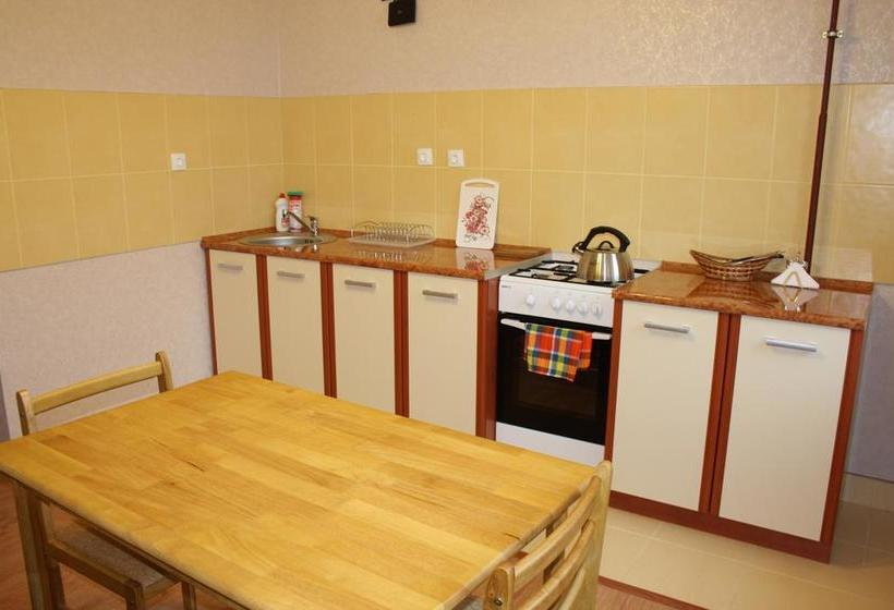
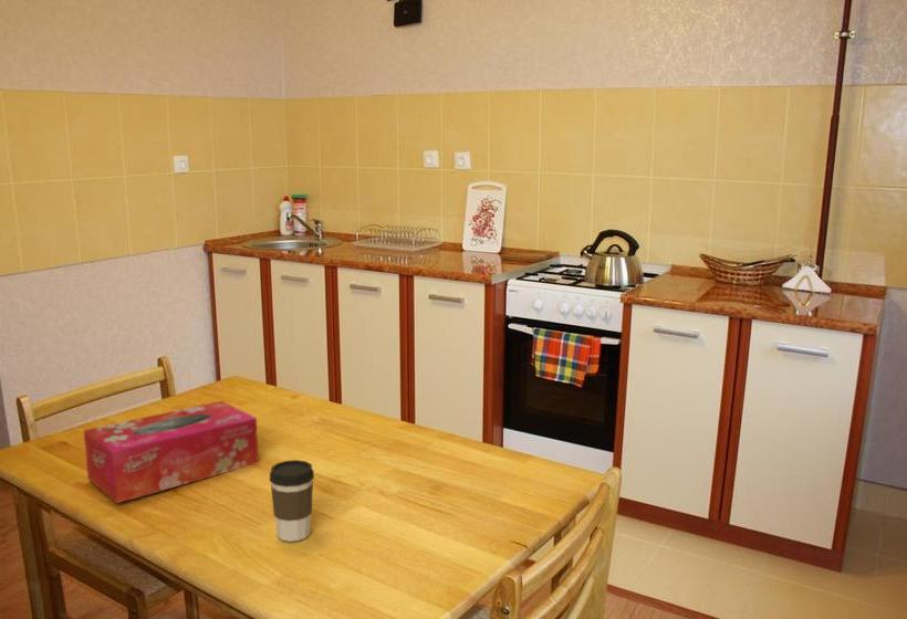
+ tissue box (174, 447)
+ coffee cup (292, 501)
